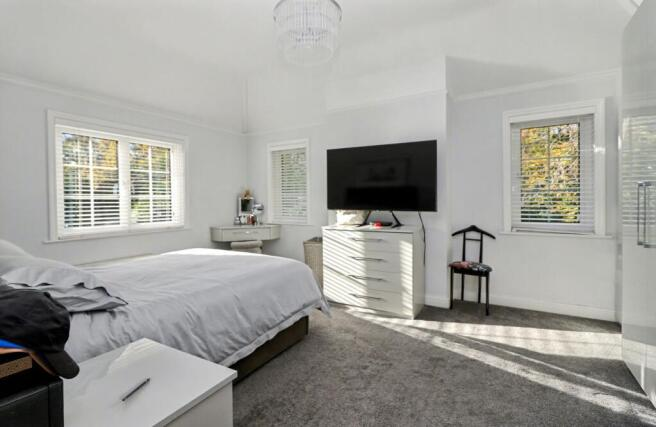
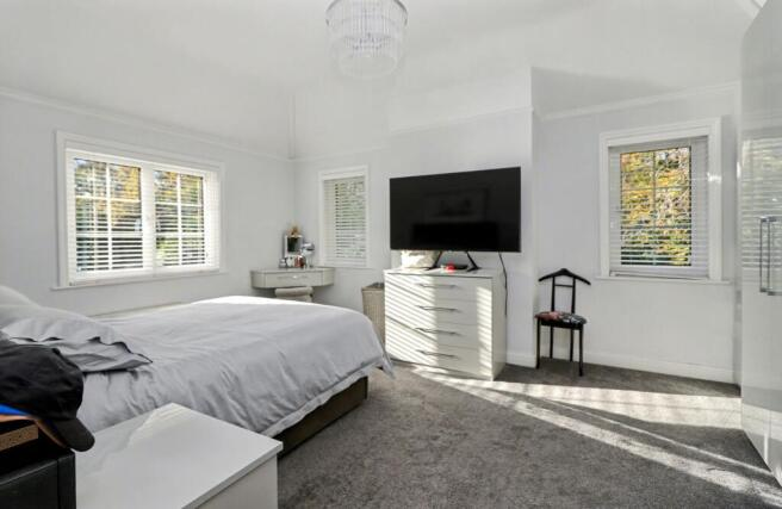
- pen (137, 388)
